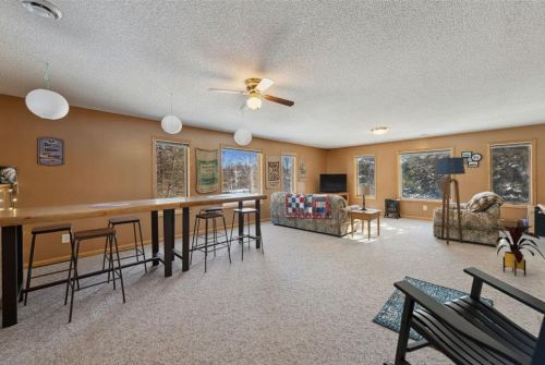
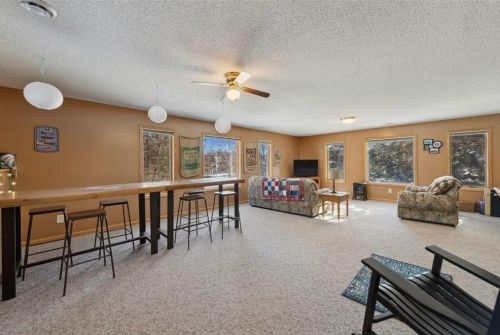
- floor lamp (448, 200)
- house plant (512, 248)
